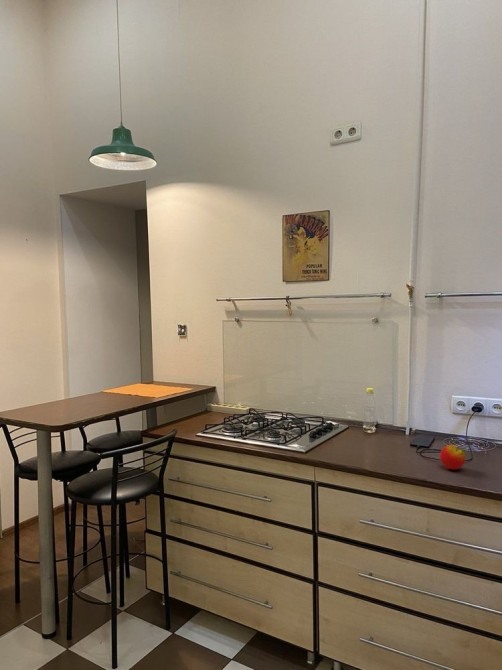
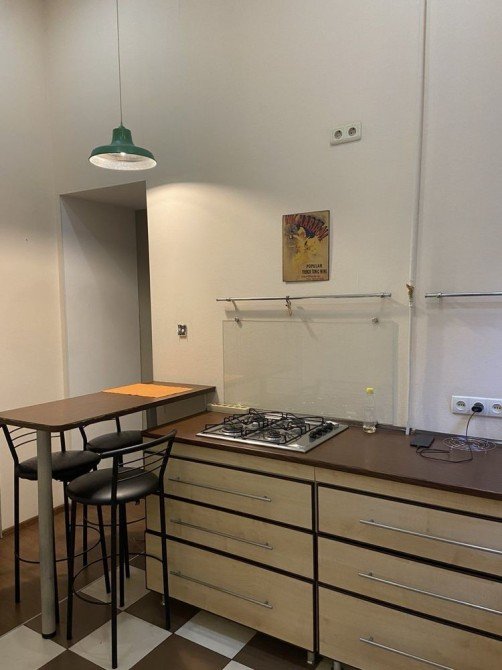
- apple (452, 457)
